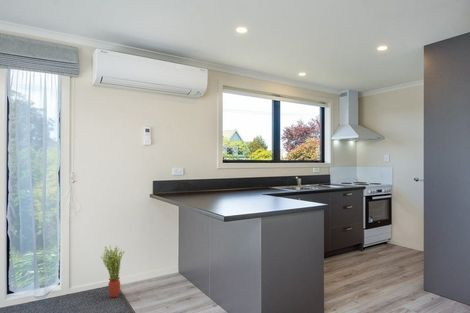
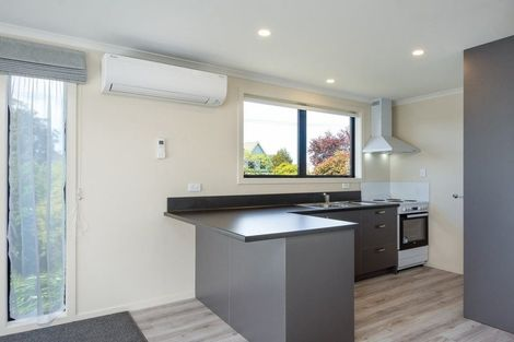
- potted plant (112, 271)
